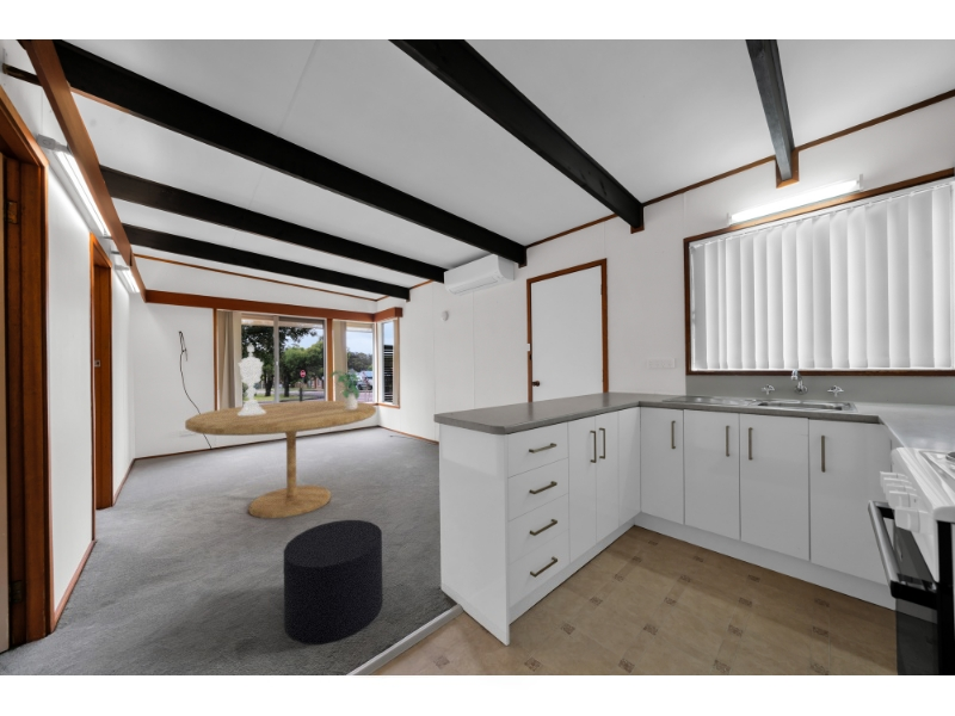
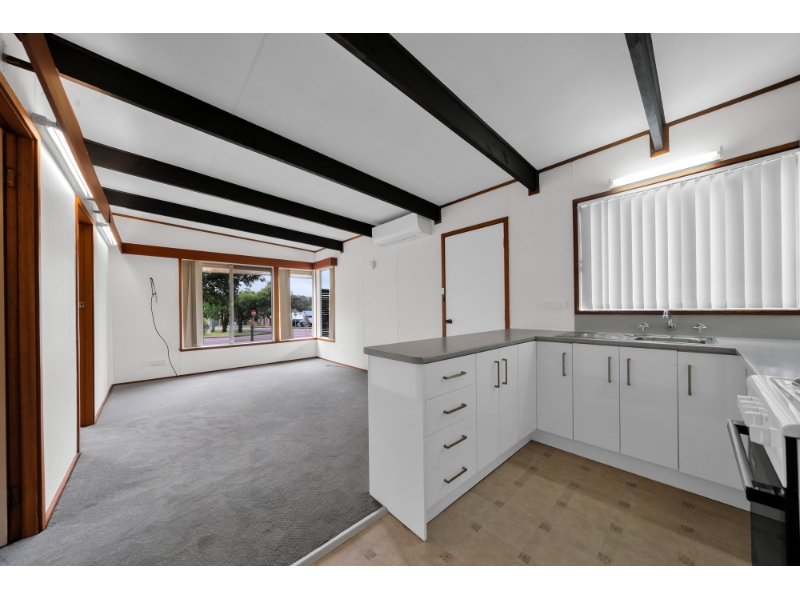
- decorative urn (251, 377)
- stool (335, 574)
- potted plant (347, 389)
- dining table (291, 456)
